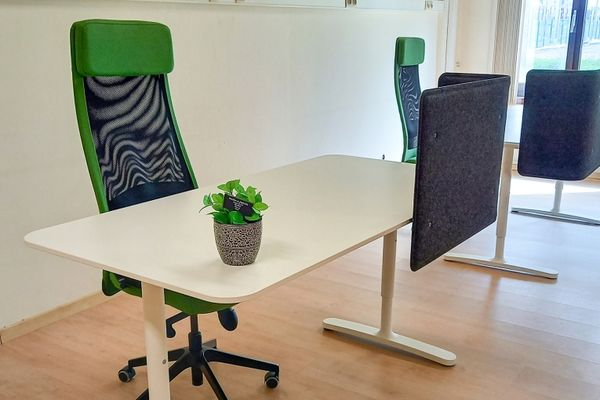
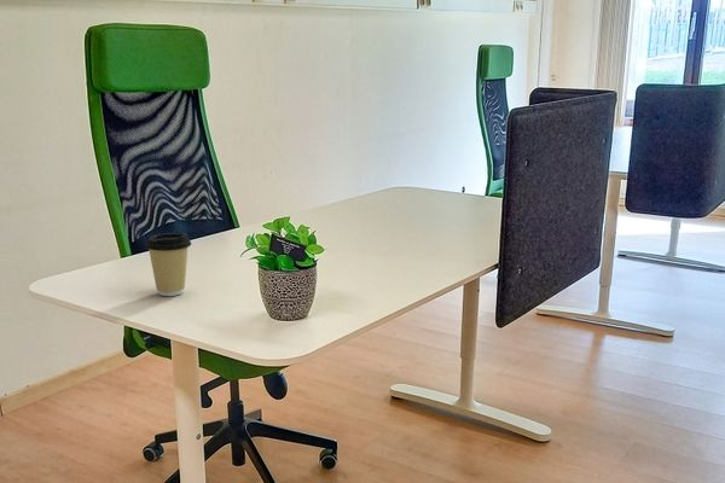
+ coffee cup (169, 263)
